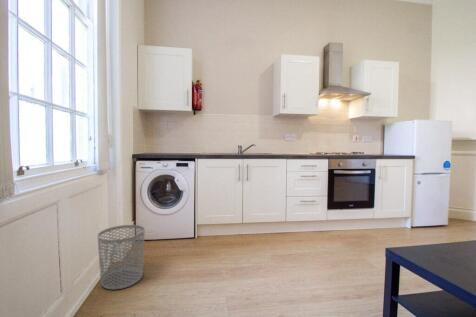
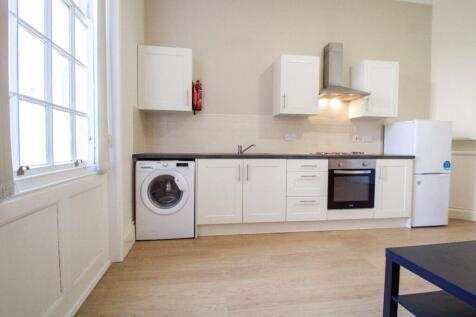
- waste bin (122, 255)
